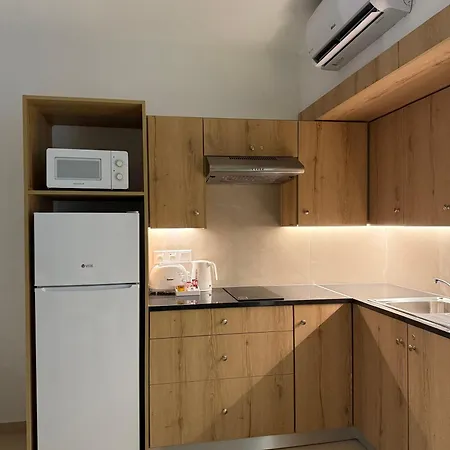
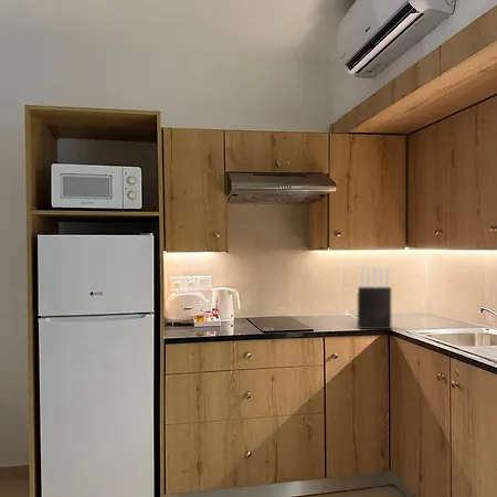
+ knife block (373, 296)
